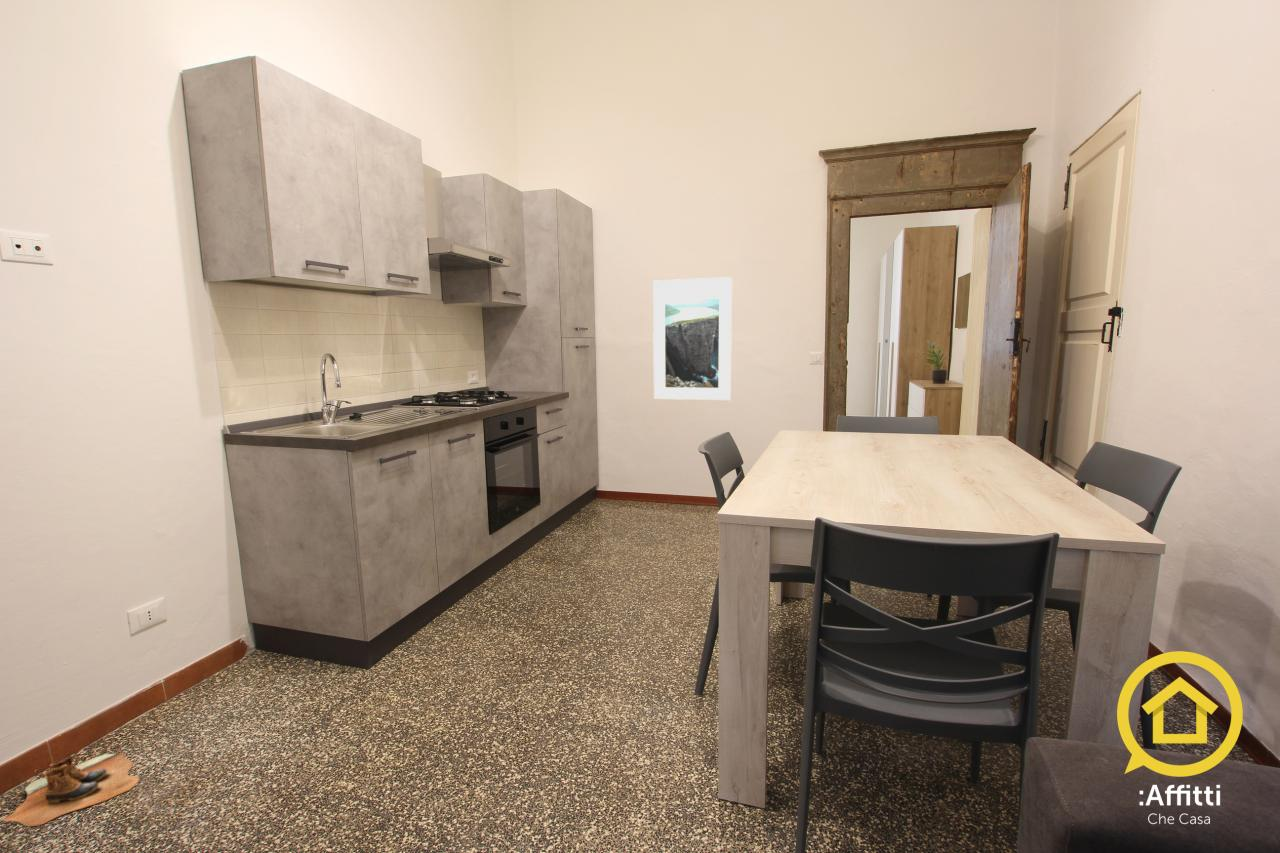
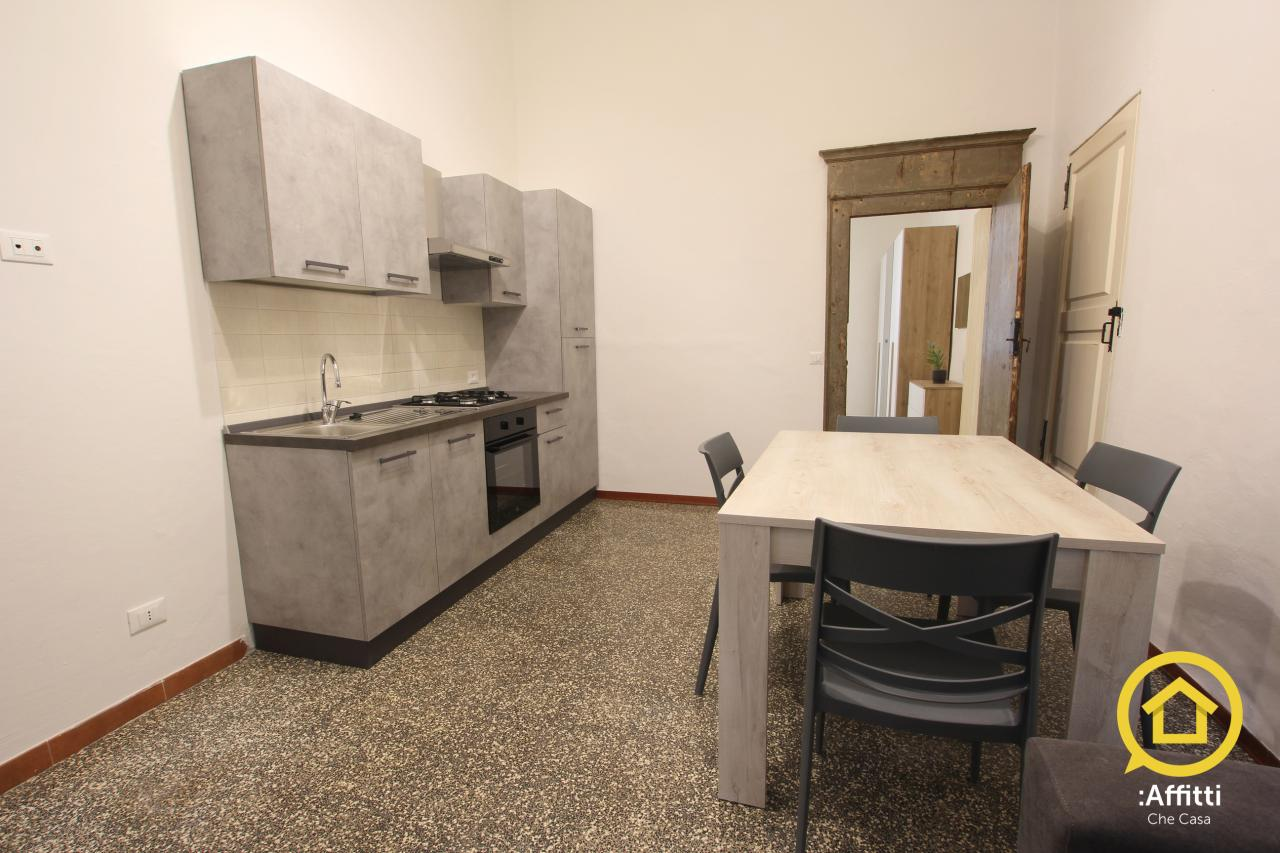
- boots (77, 774)
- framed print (691, 340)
